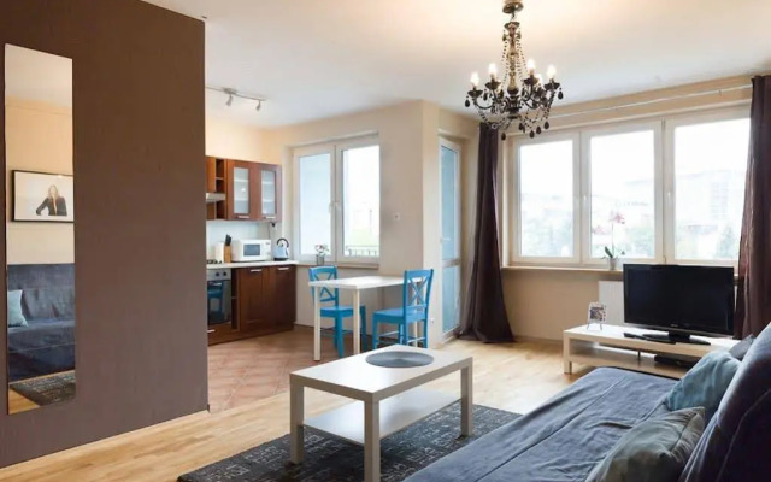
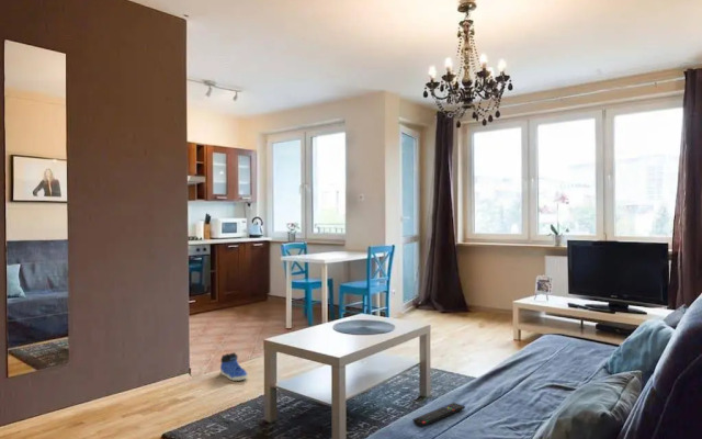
+ sneaker (234, 364)
+ remote control (439, 414)
